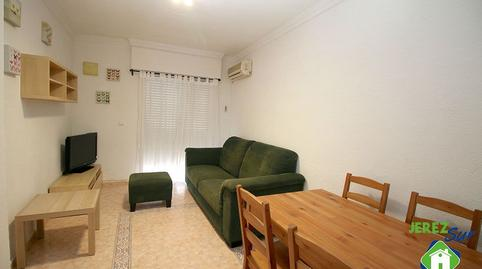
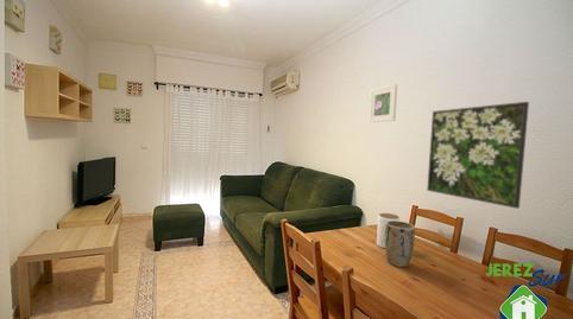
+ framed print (382, 104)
+ jar (384, 230)
+ plant pot (398, 243)
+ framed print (470, 153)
